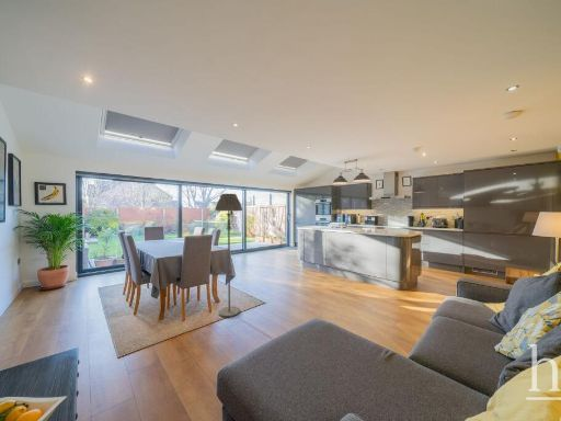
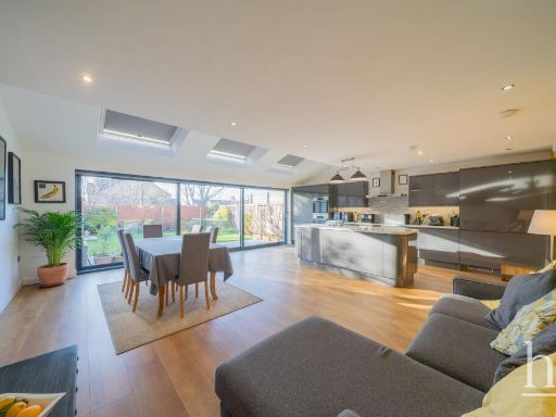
- floor lamp (229, 252)
